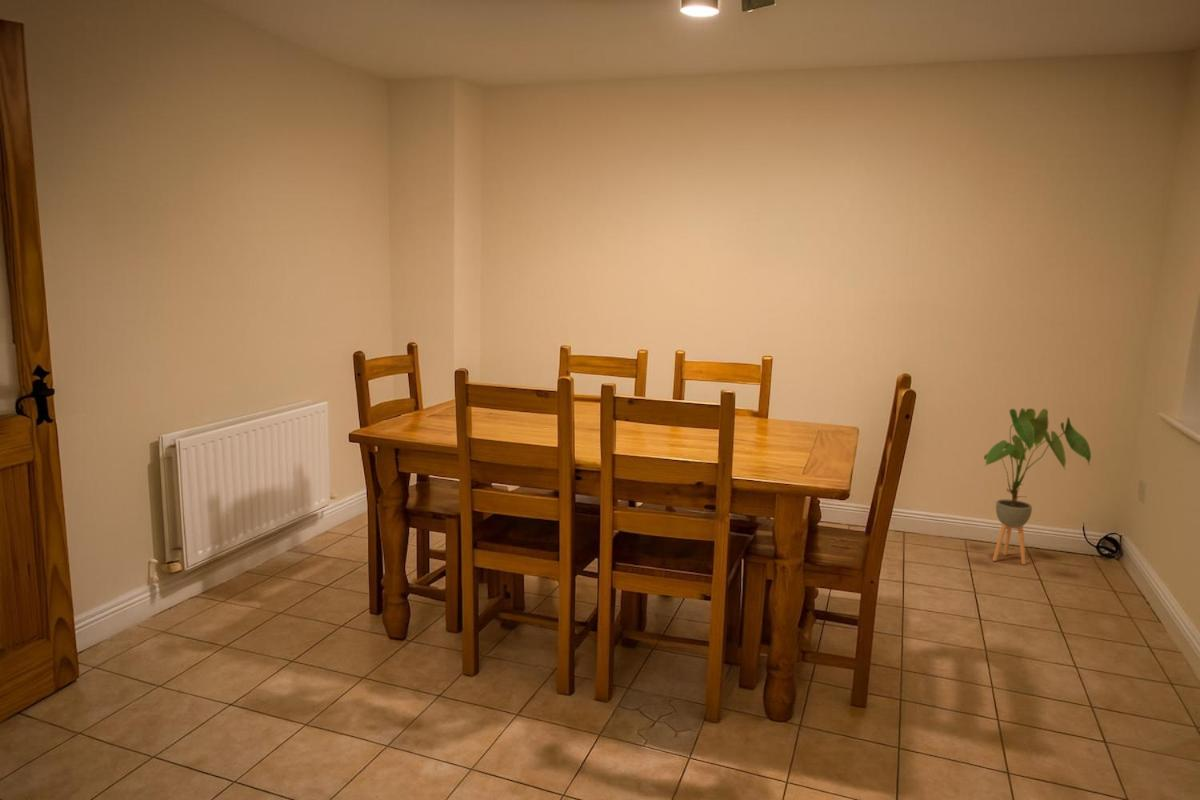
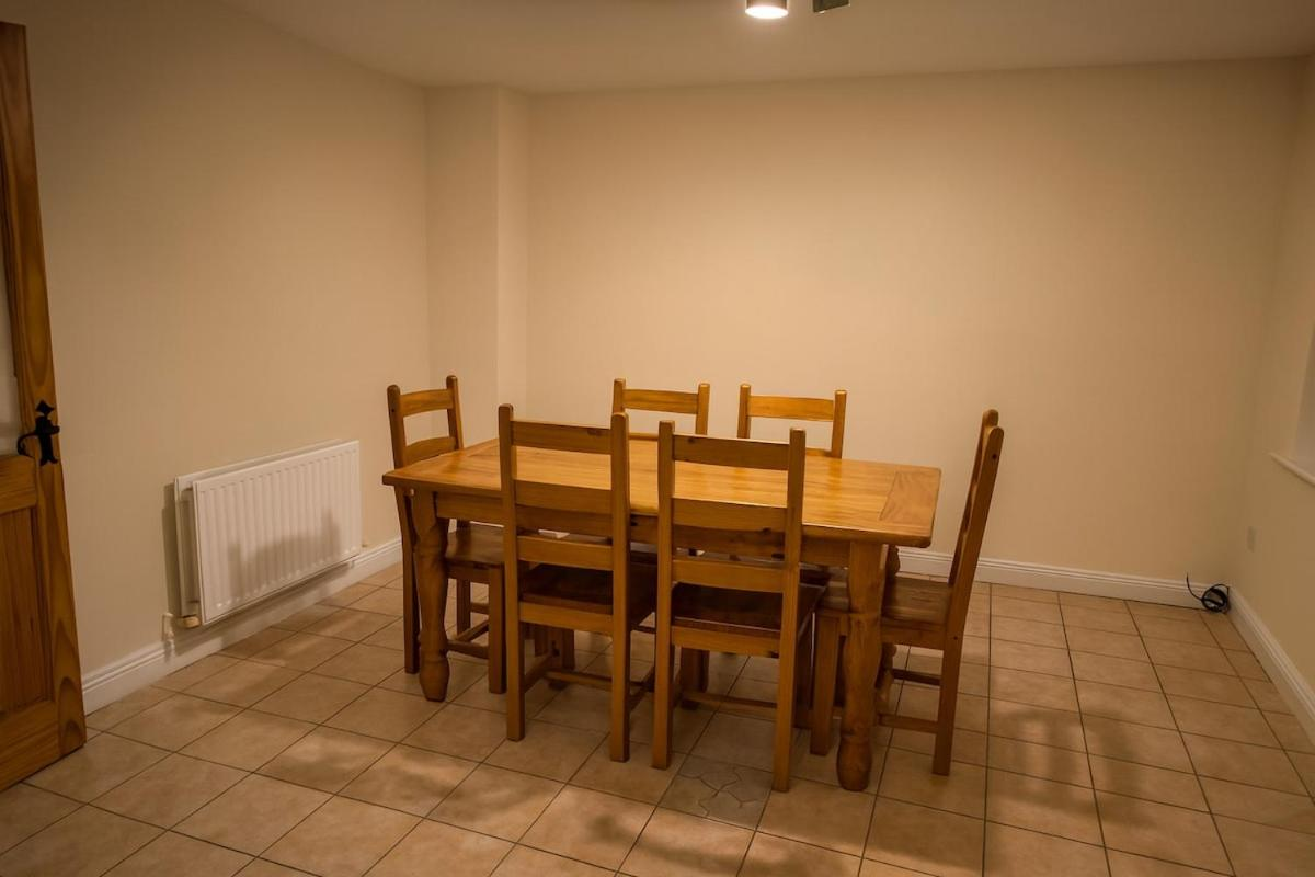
- house plant (1023, 484)
